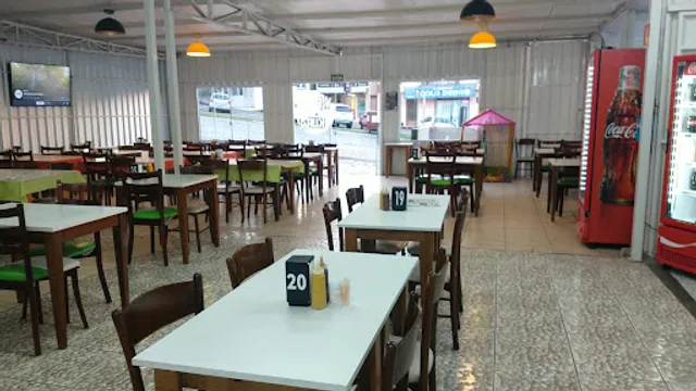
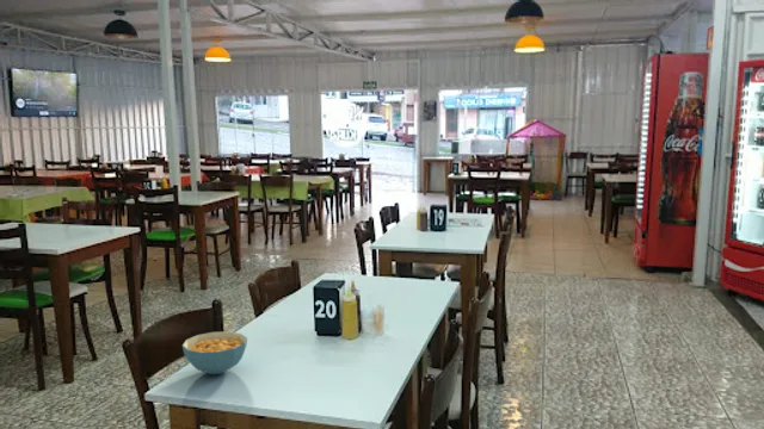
+ cereal bowl (215, 355)
